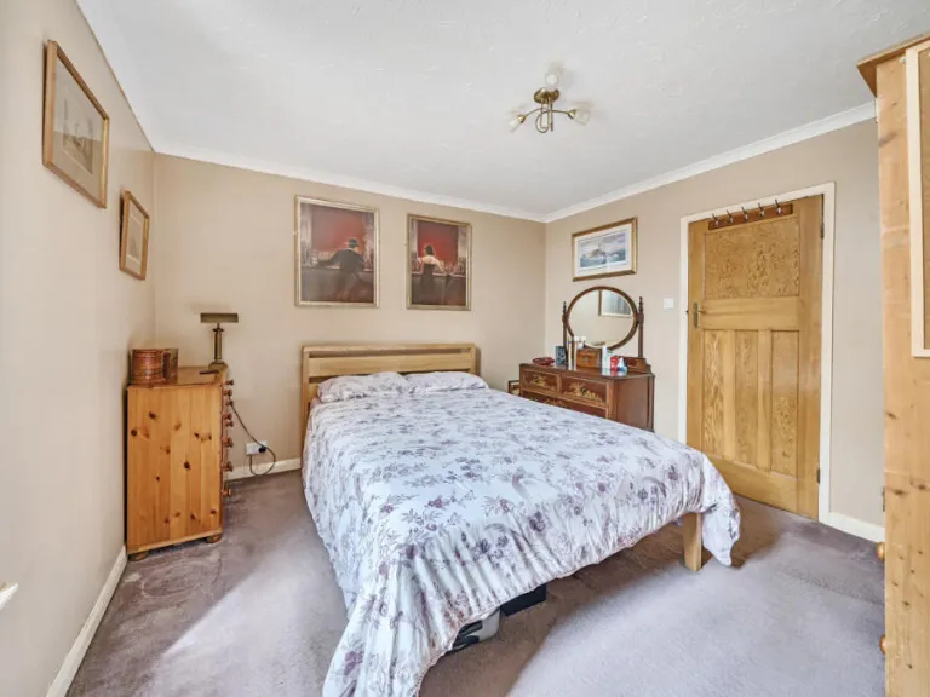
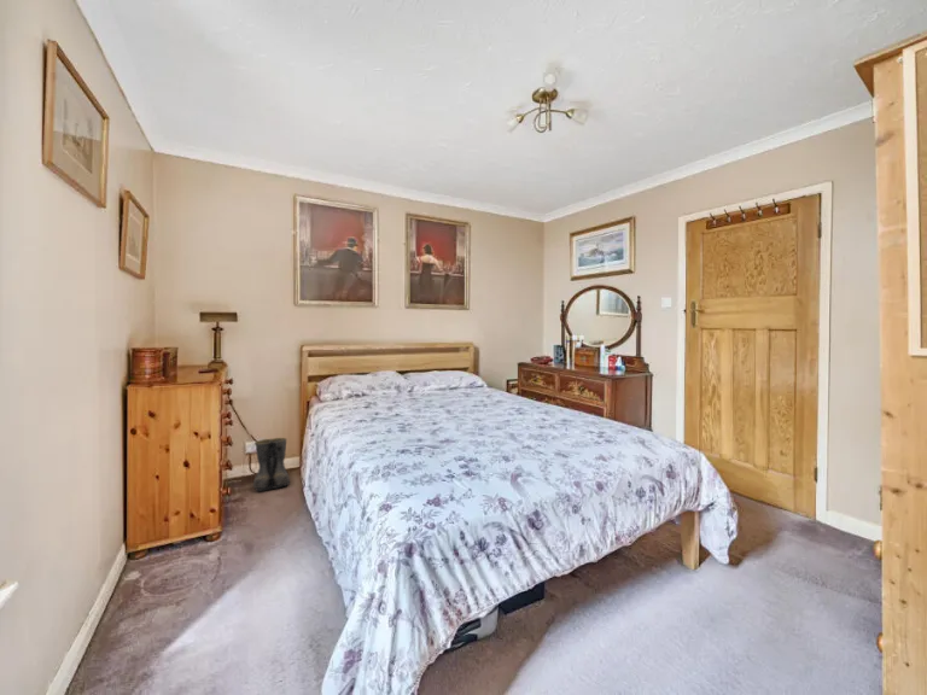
+ boots (270, 462)
